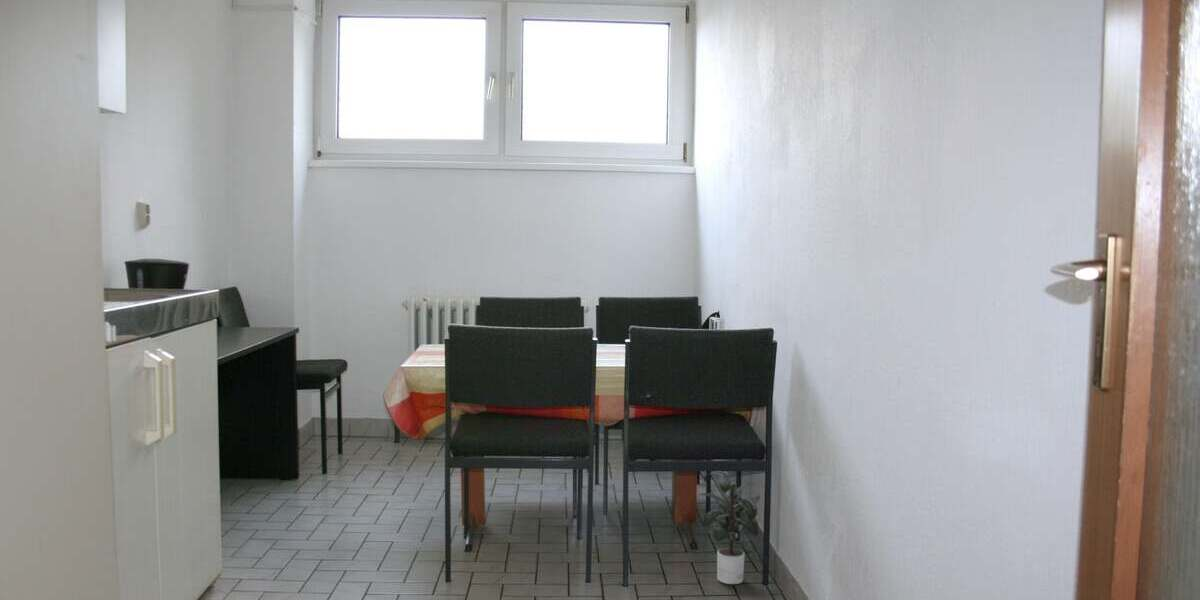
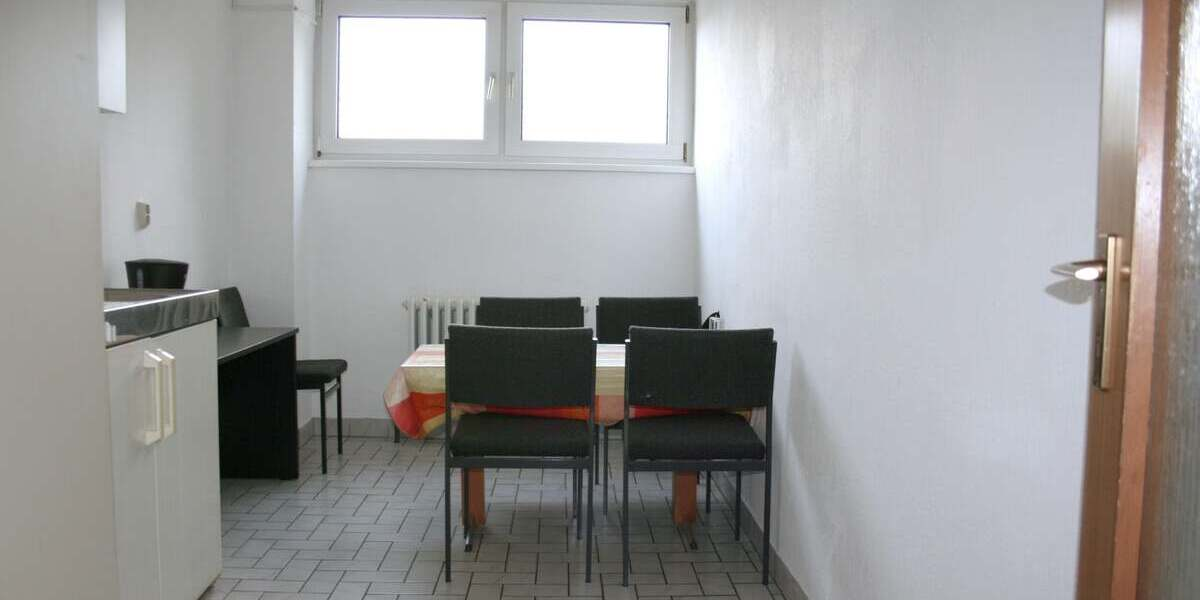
- potted plant (736, 528)
